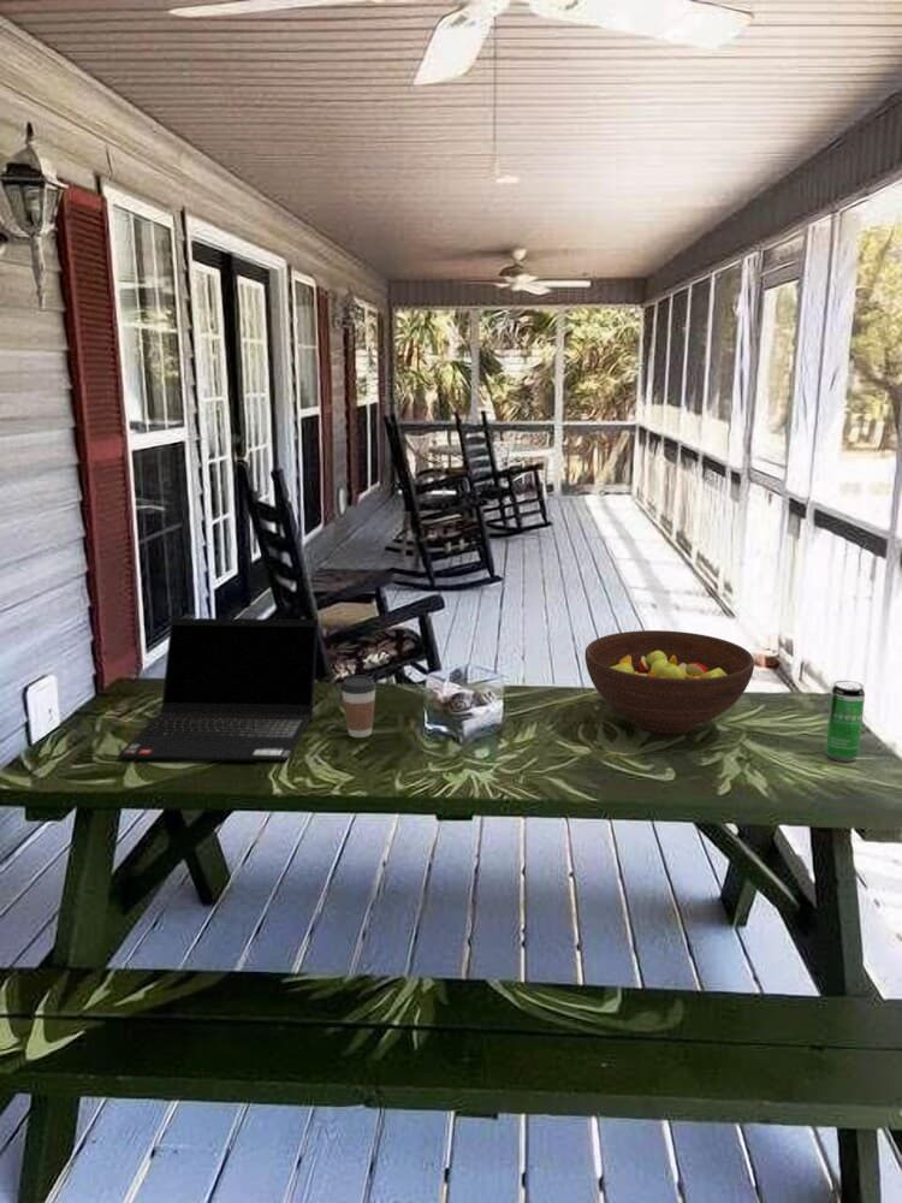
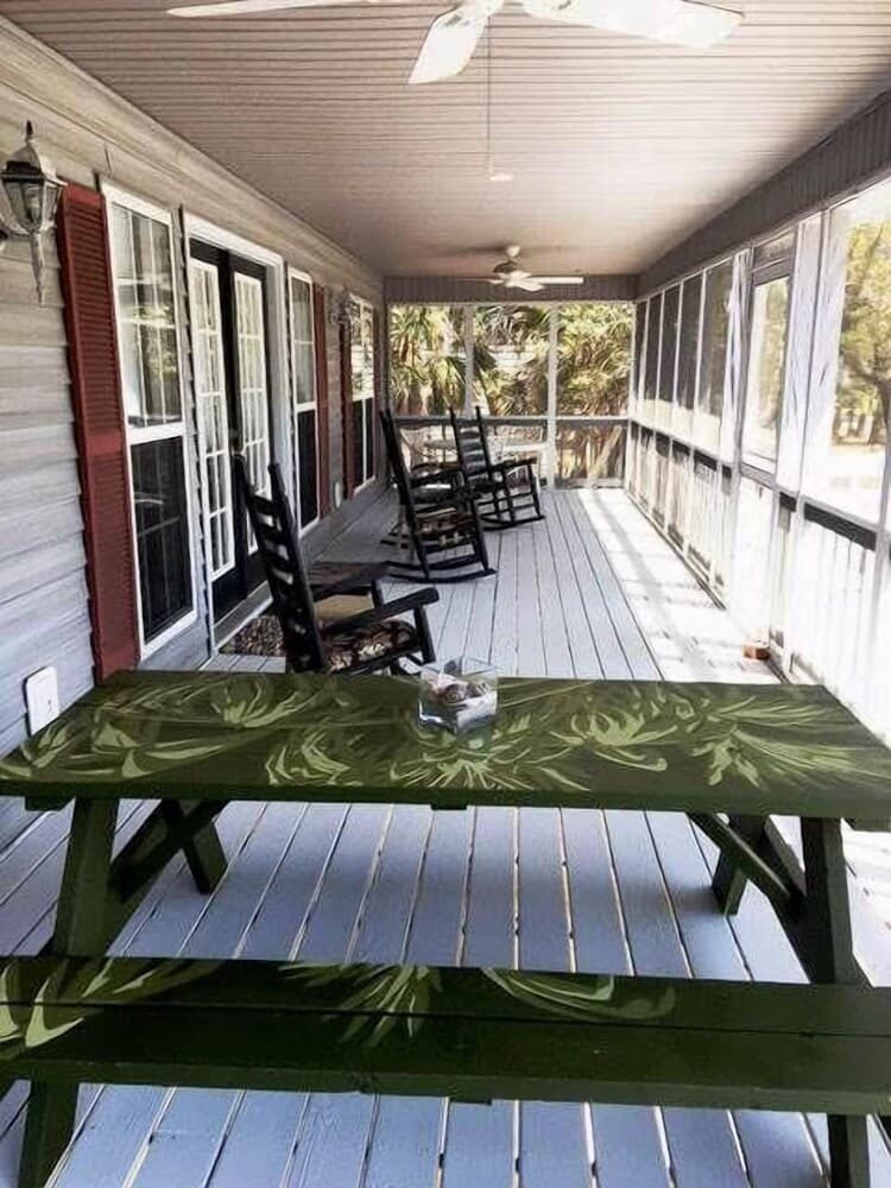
- coffee cup (358, 706)
- laptop computer (224, 686)
- fruit bowl (666, 688)
- beverage can (844, 721)
